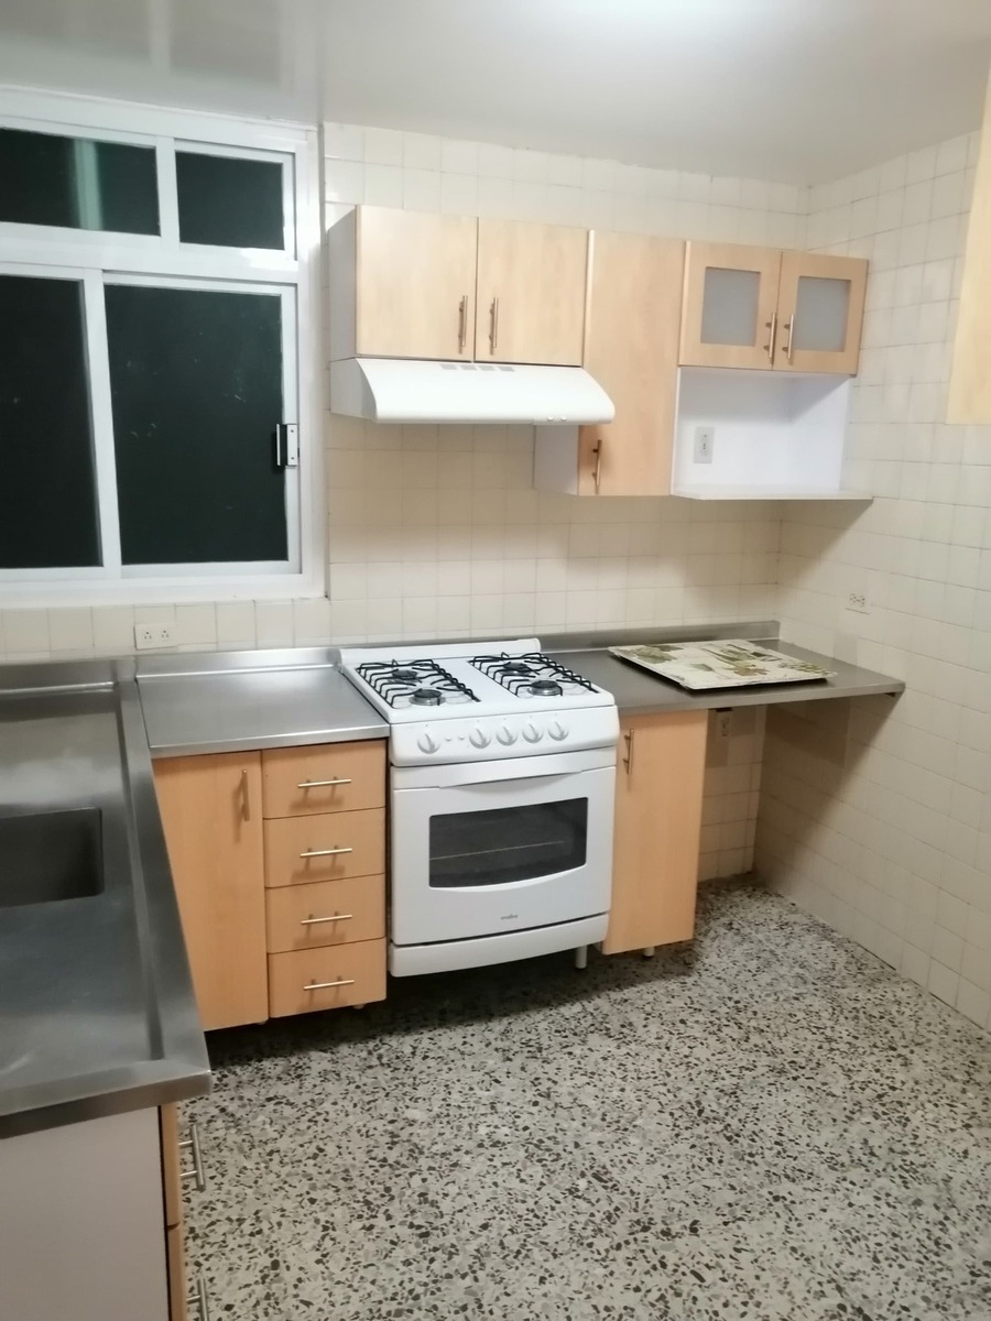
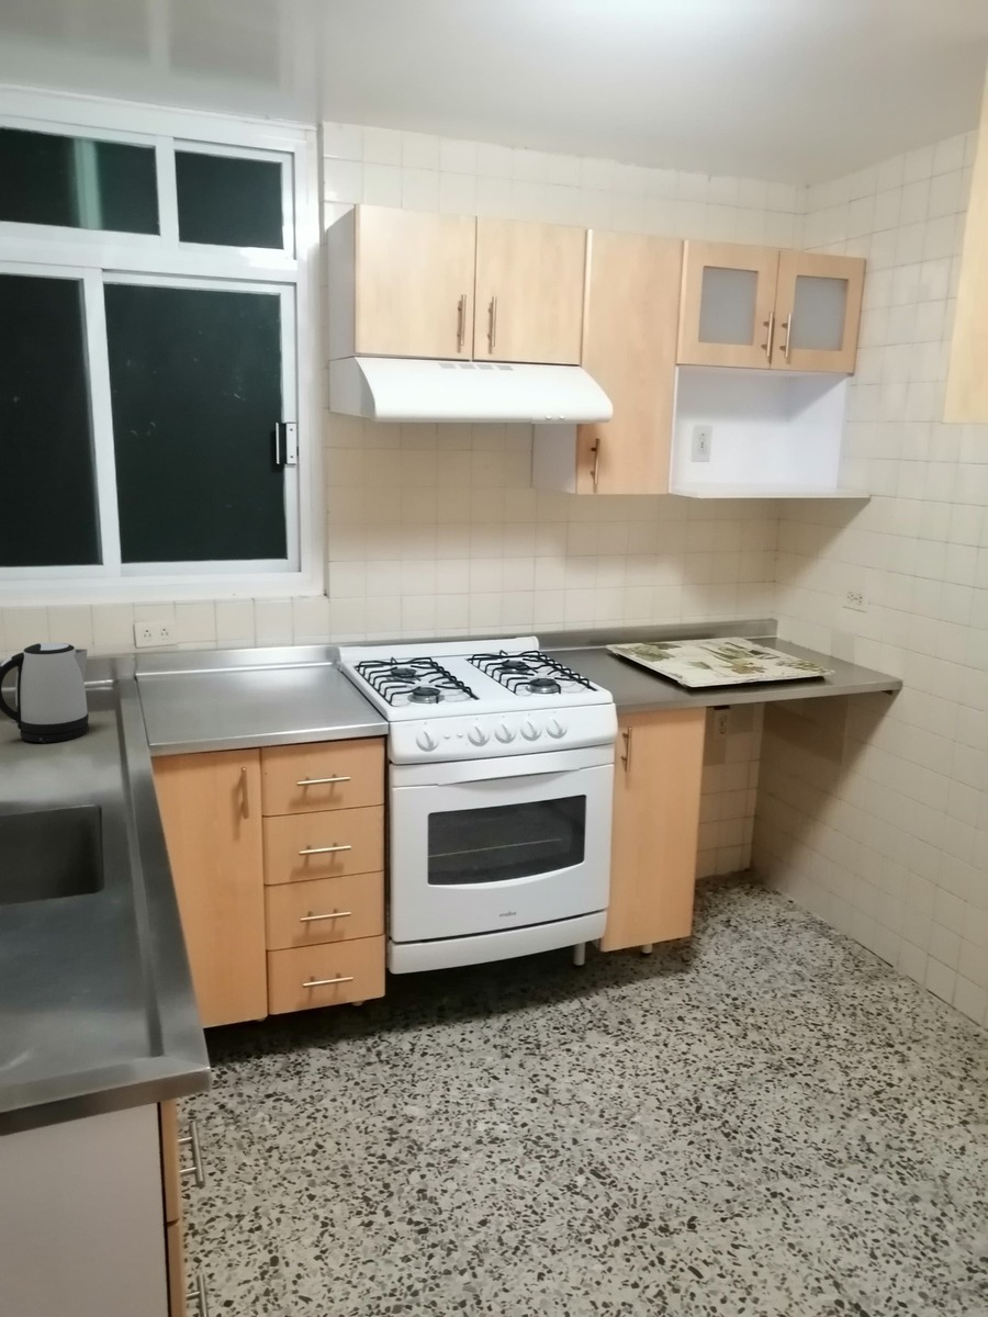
+ kettle (42, 689)
